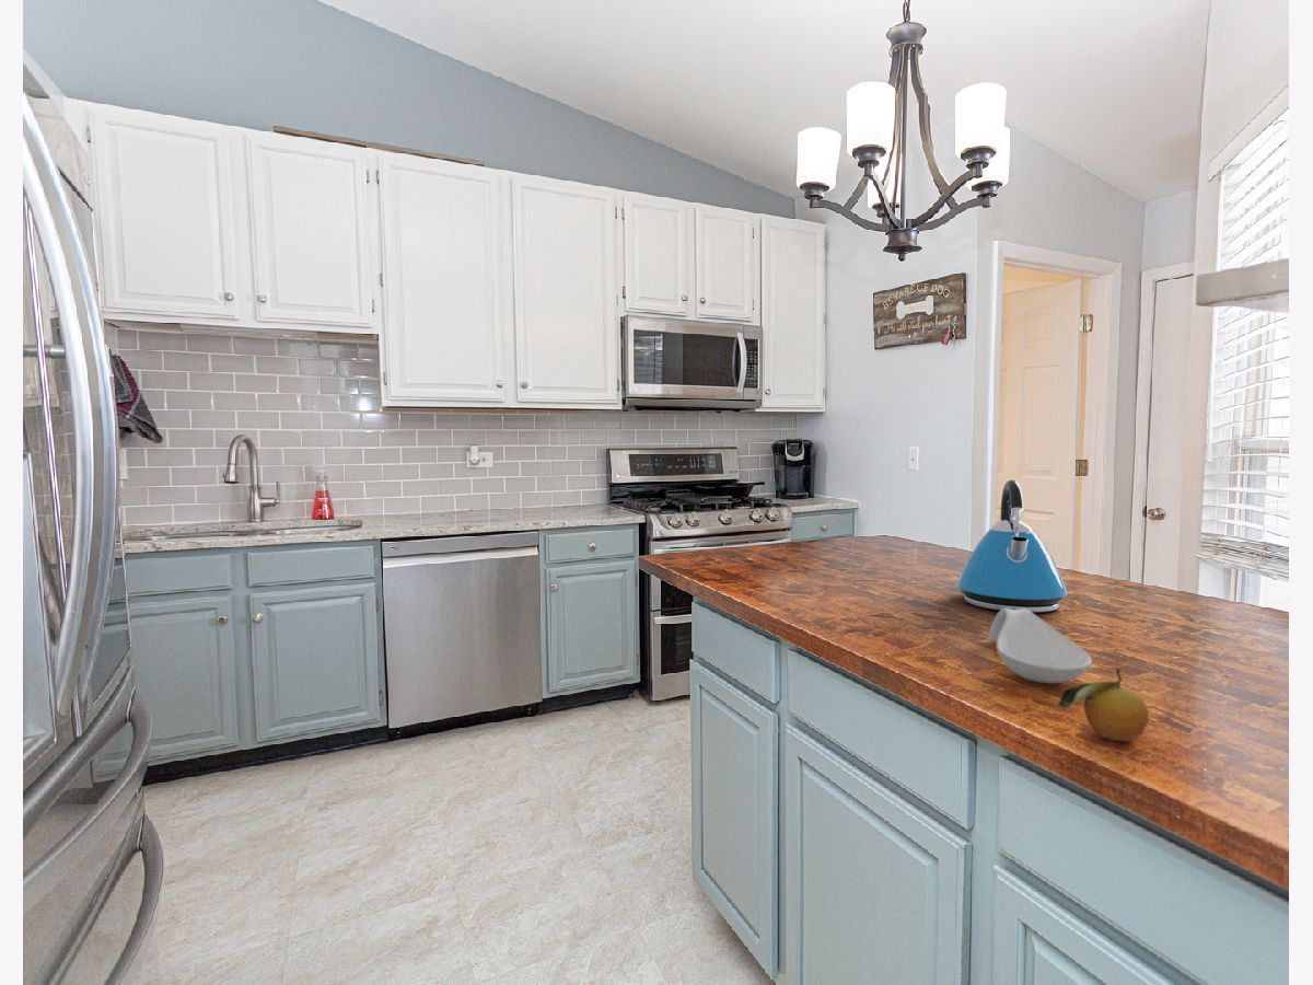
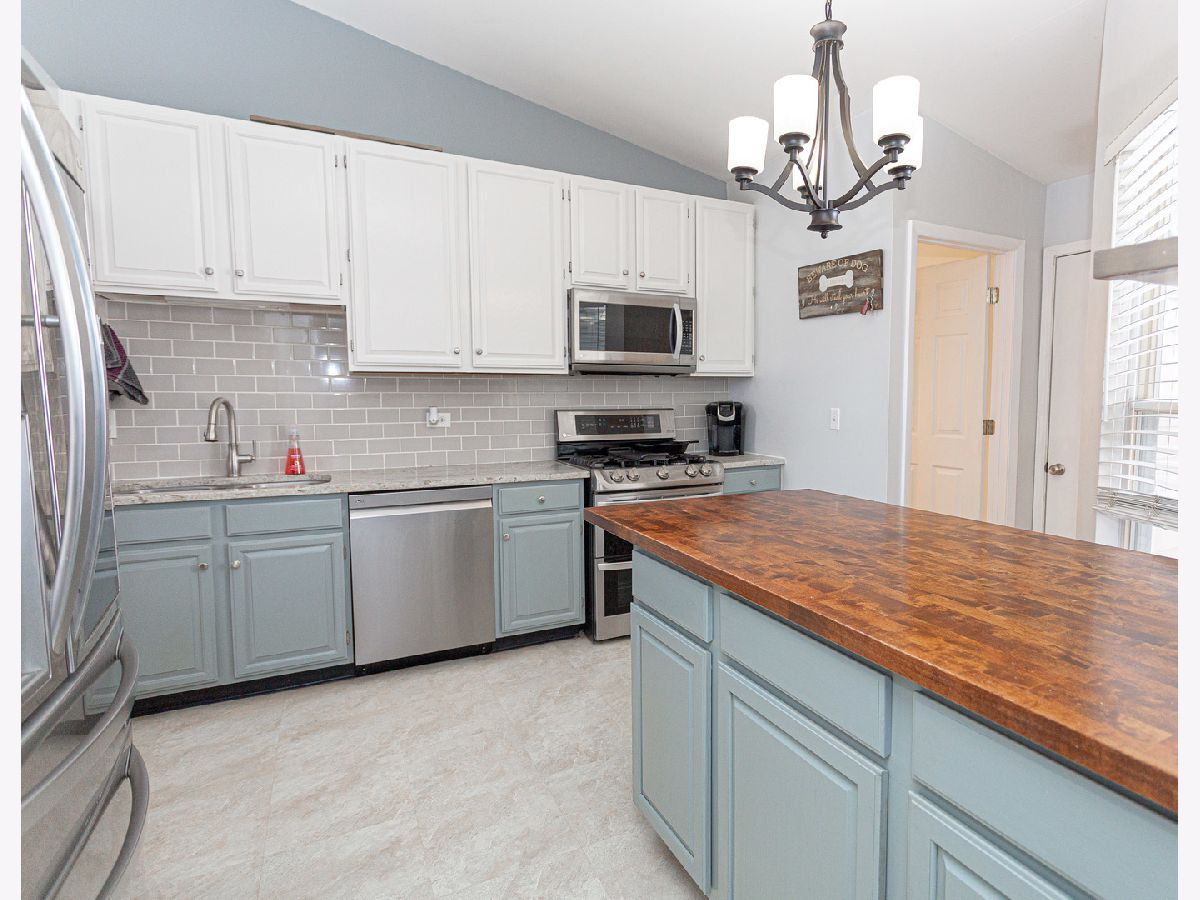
- spoon rest (1027, 640)
- fruit (1099, 700)
- kettle (1010, 541)
